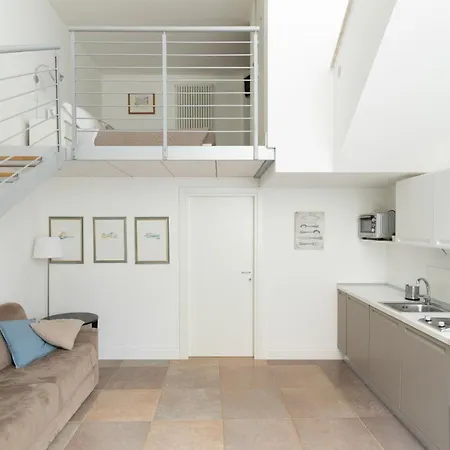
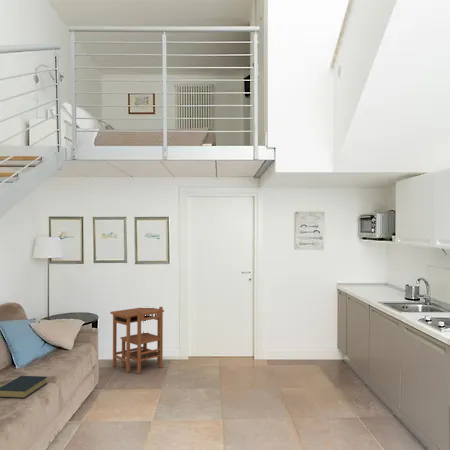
+ hardback book (22, 386)
+ side table (137, 335)
